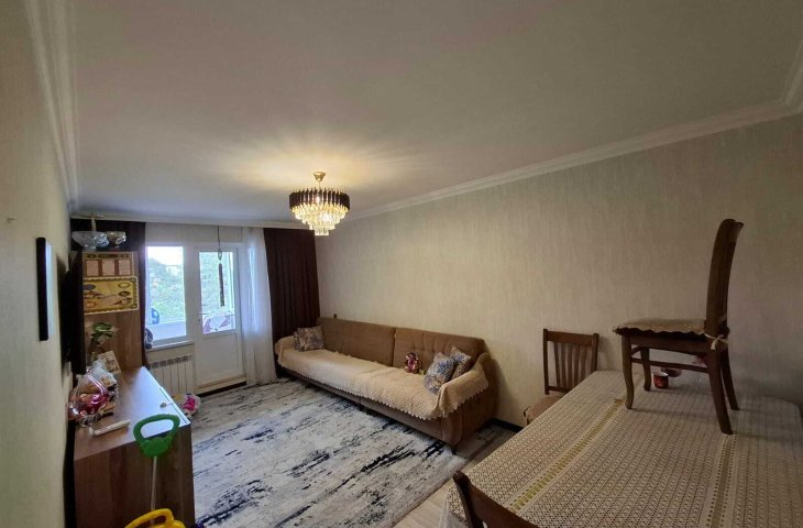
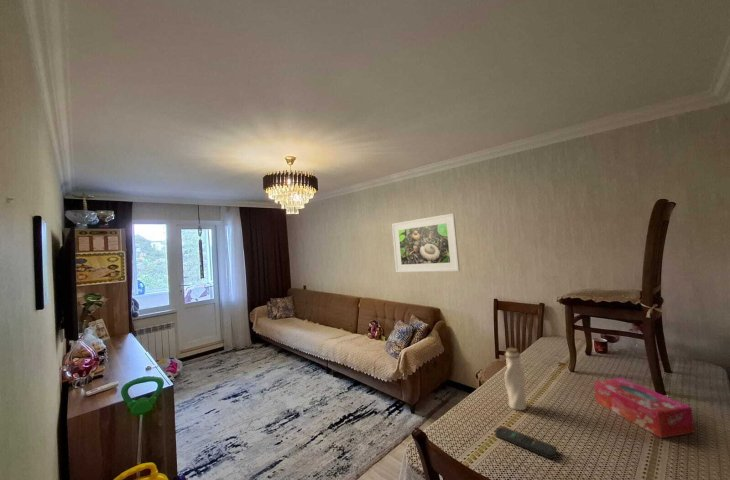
+ water bottle (514, 377)
+ tissue box (639, 404)
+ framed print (422, 245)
+ remote control (524, 441)
